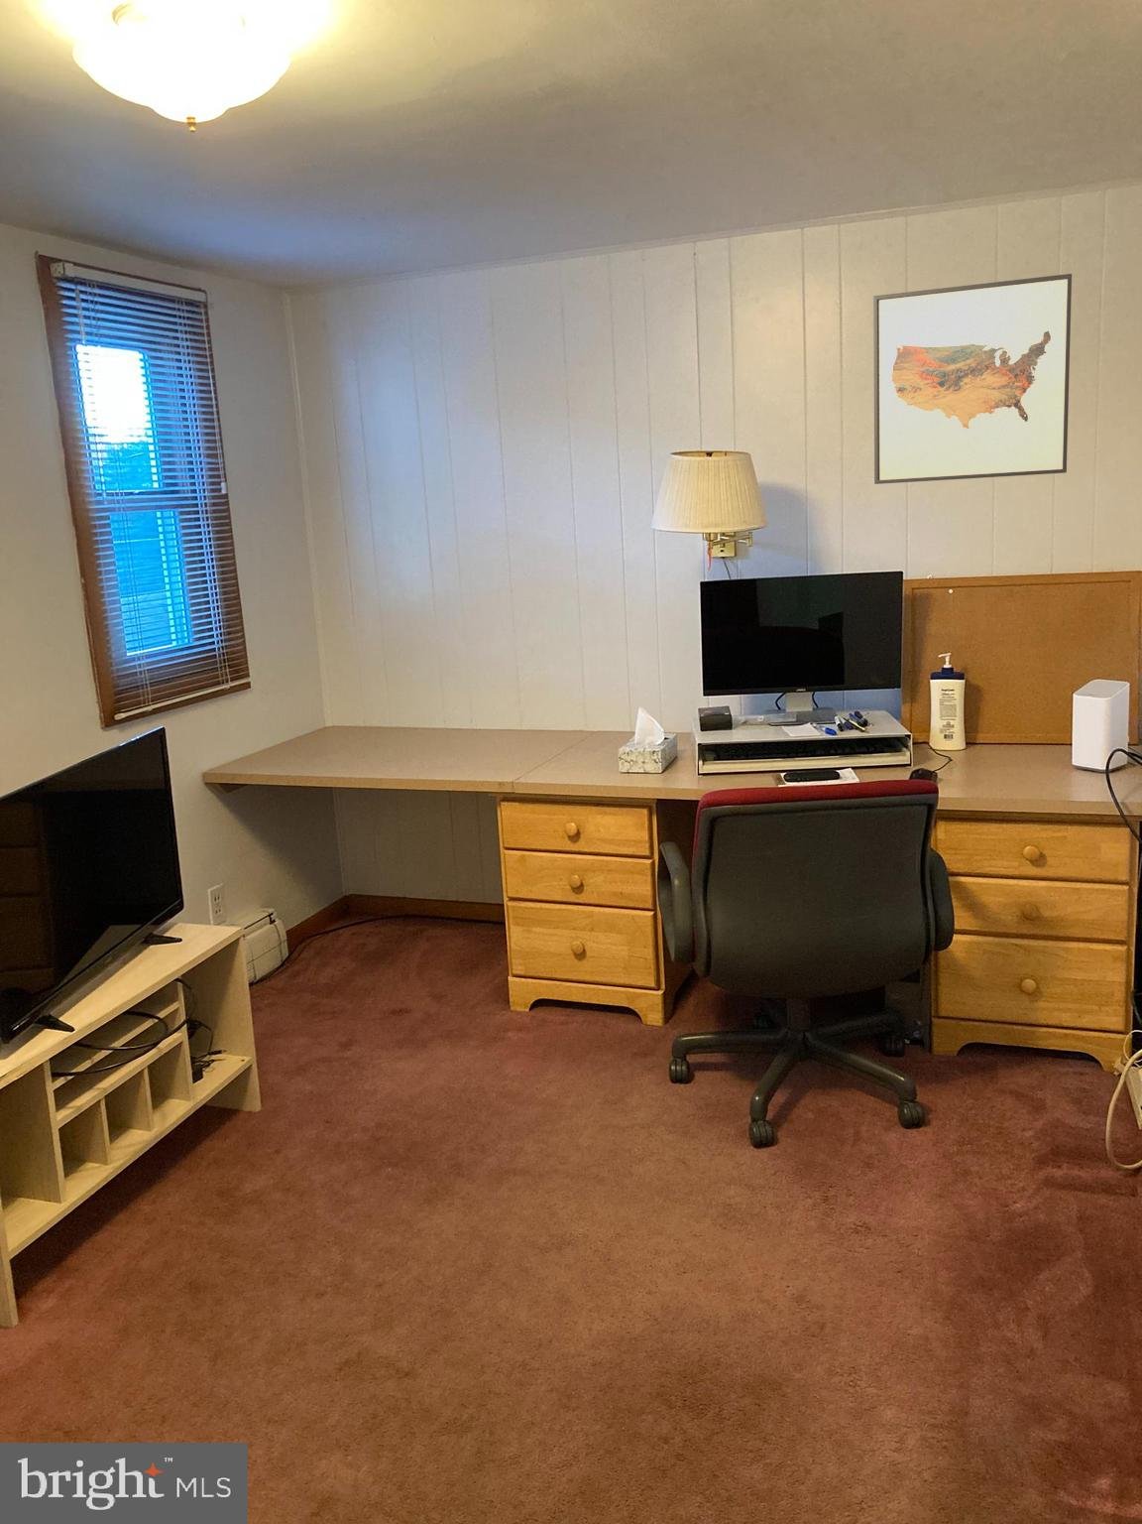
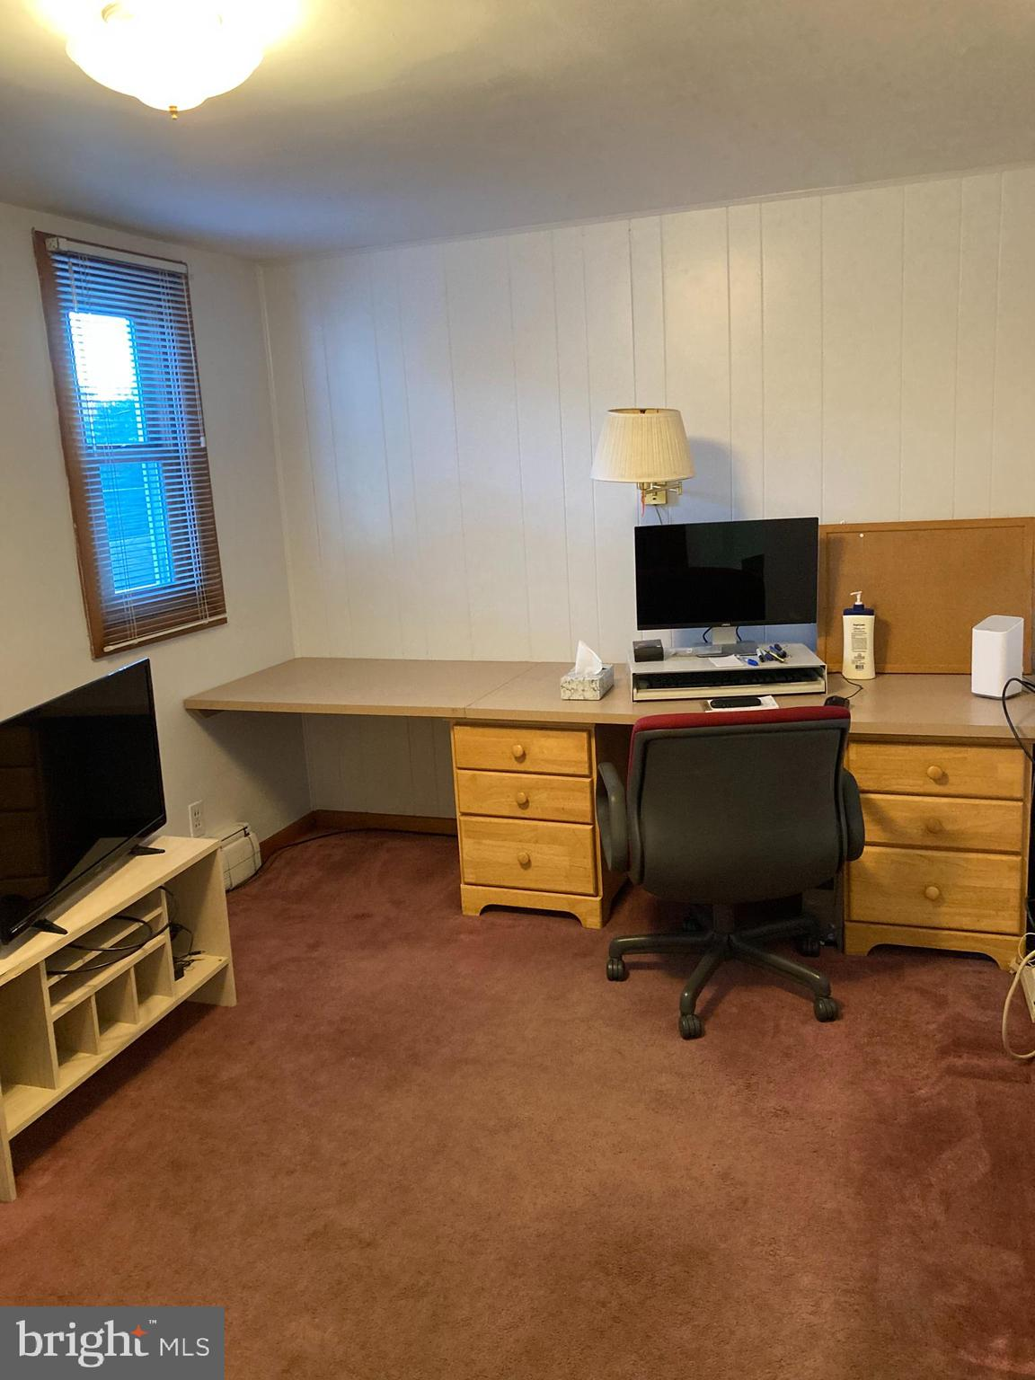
- wall art (968, 383)
